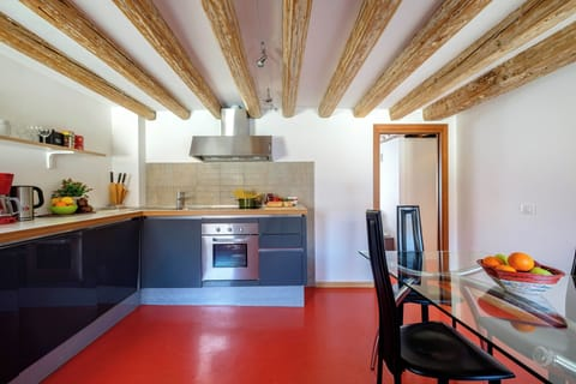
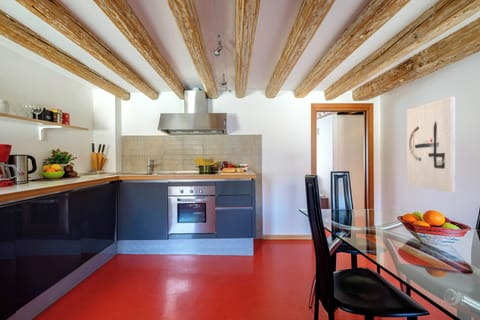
+ wall art (428, 146)
